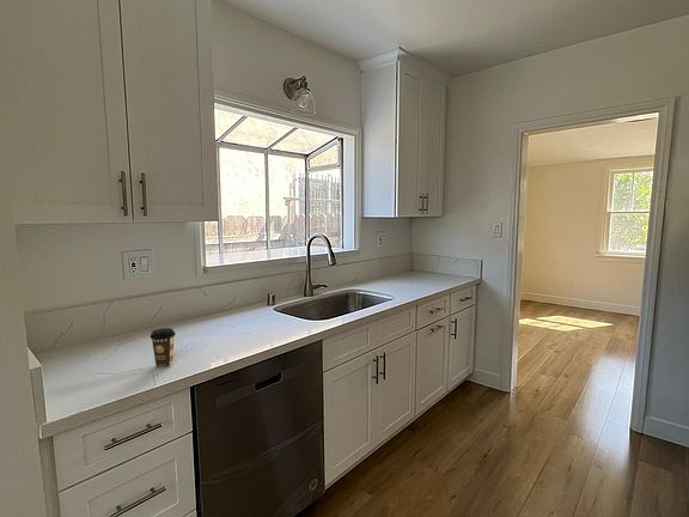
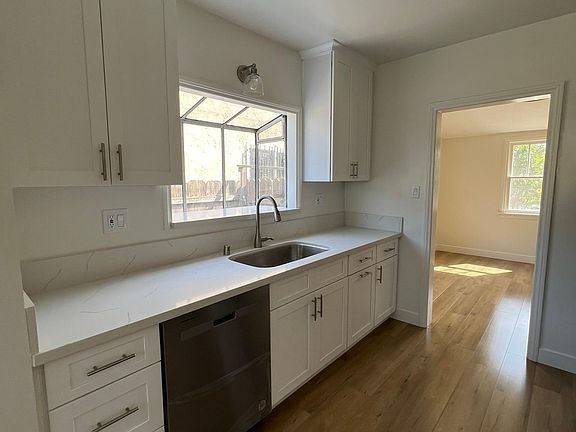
- coffee cup (163, 347)
